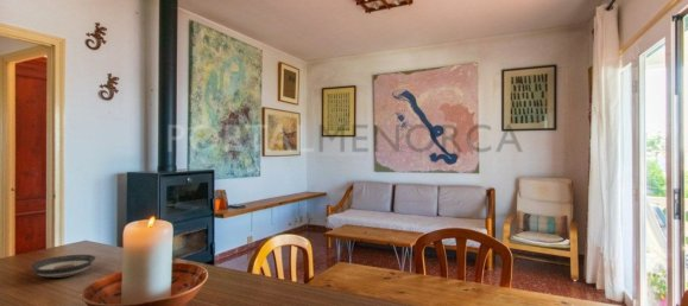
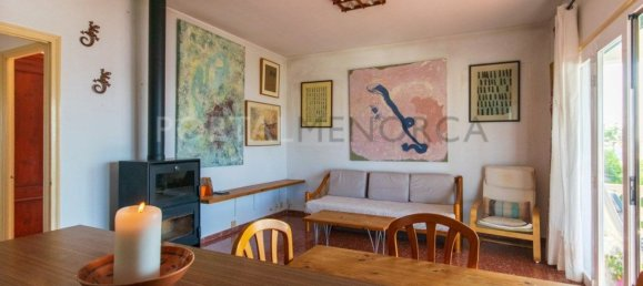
- saucer (64, 267)
